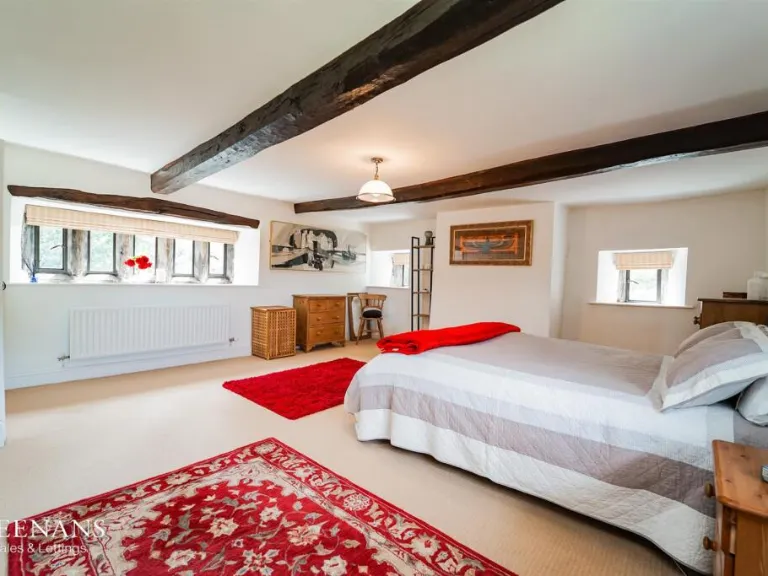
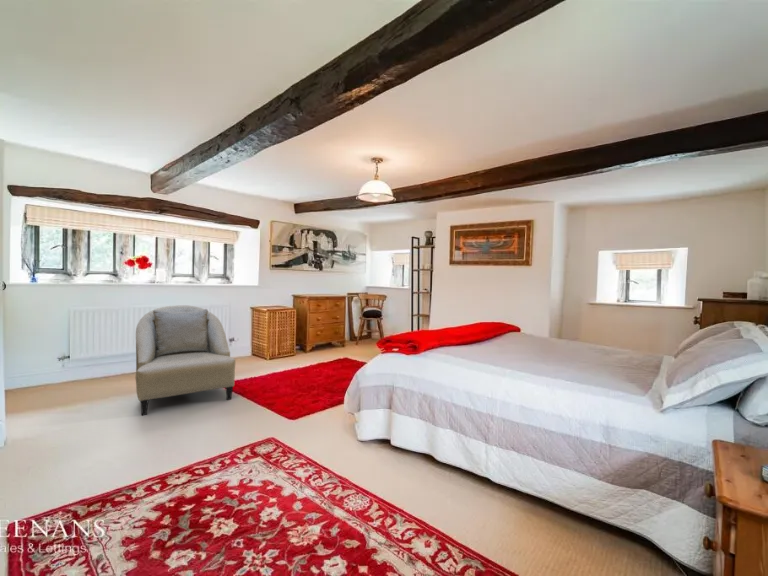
+ armchair (184, 352)
